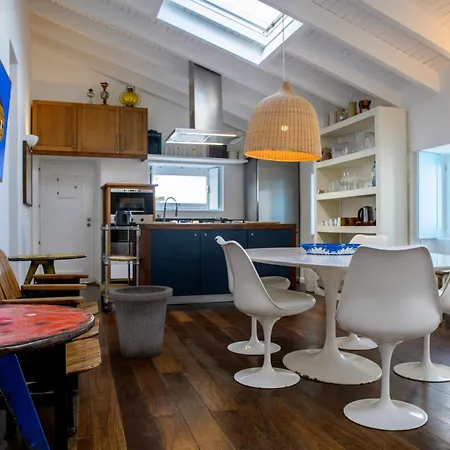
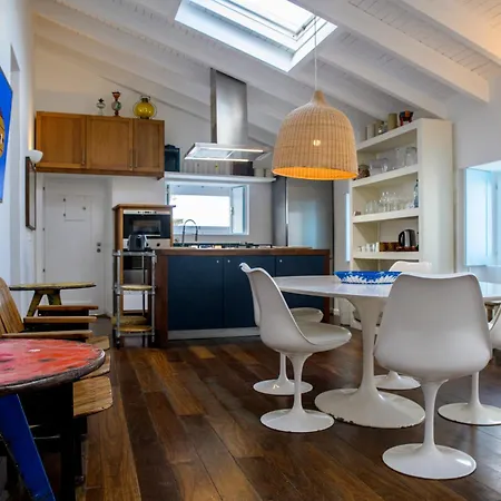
- trash can (141, 321)
